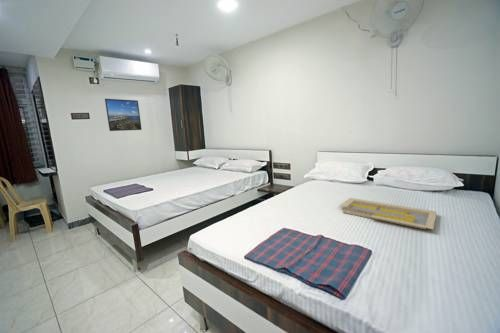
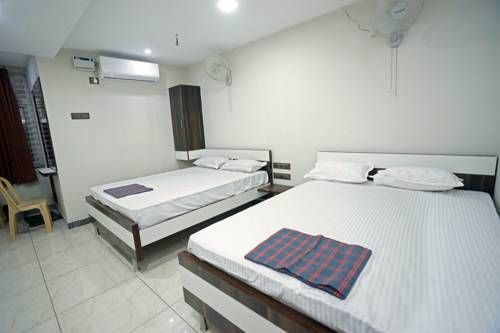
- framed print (124, 115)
- serving tray (383, 212)
